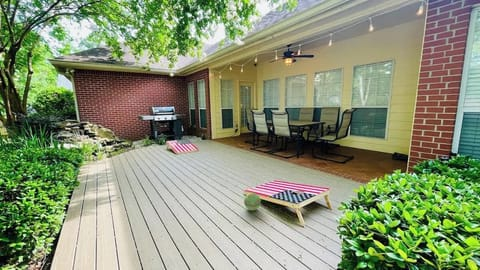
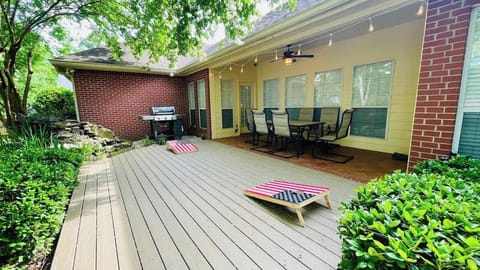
- ball (252, 201)
